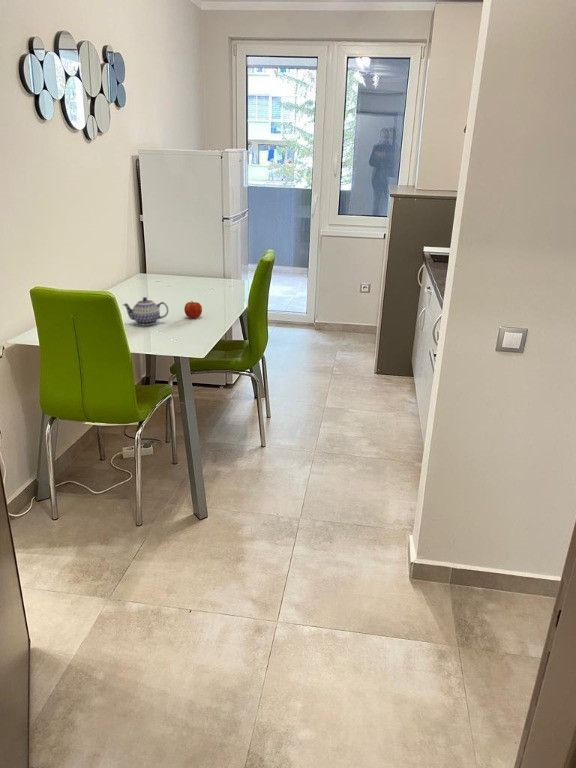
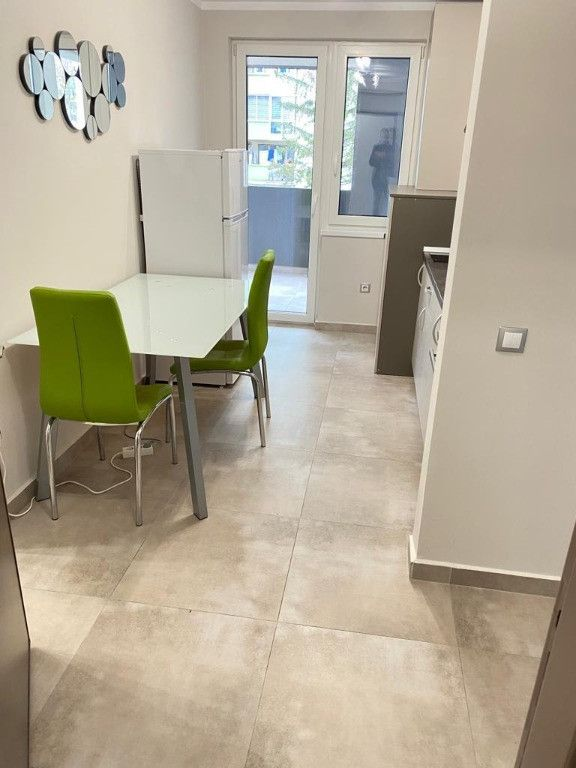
- teapot (145, 310)
- fruit (193, 308)
